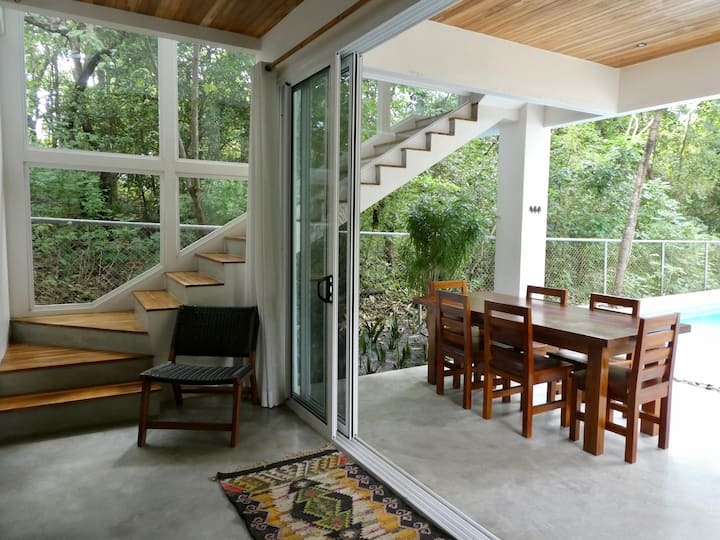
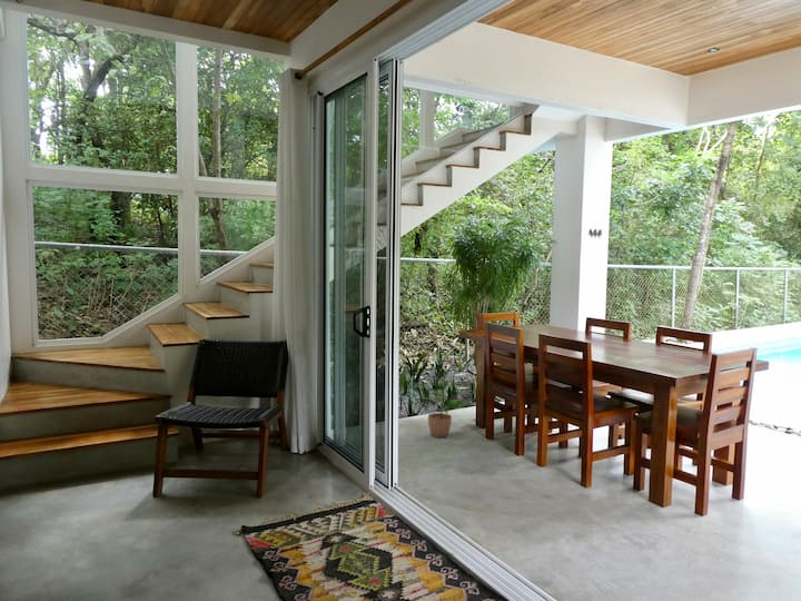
+ potted plant (439, 406)
